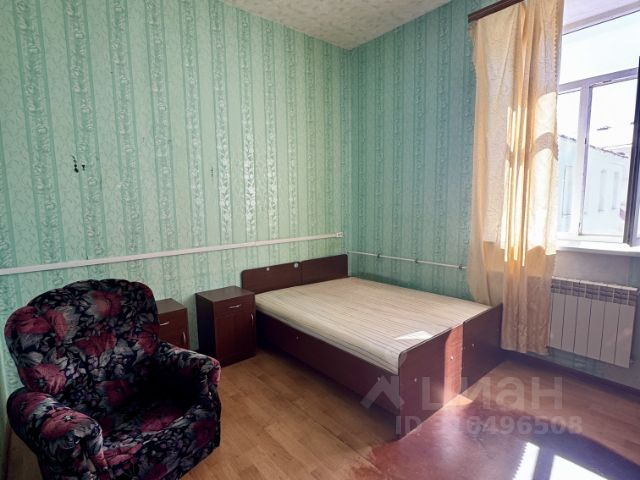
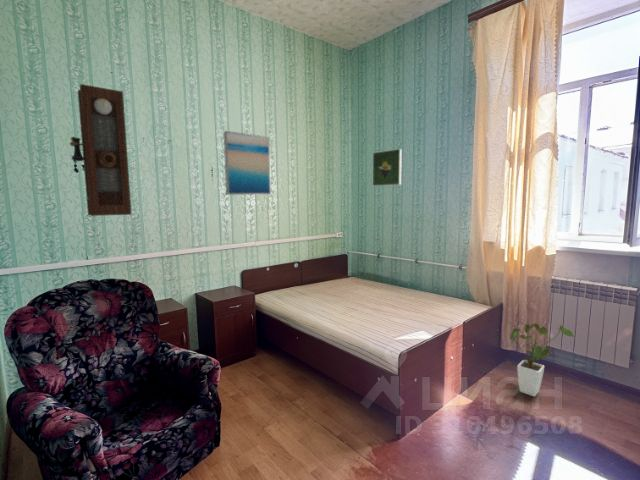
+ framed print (386, 168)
+ house plant (537, 359)
+ pendulum clock (99, 153)
+ wall art (248, 164)
